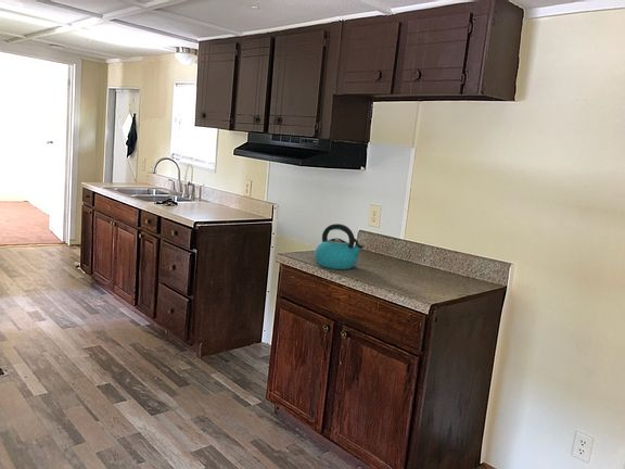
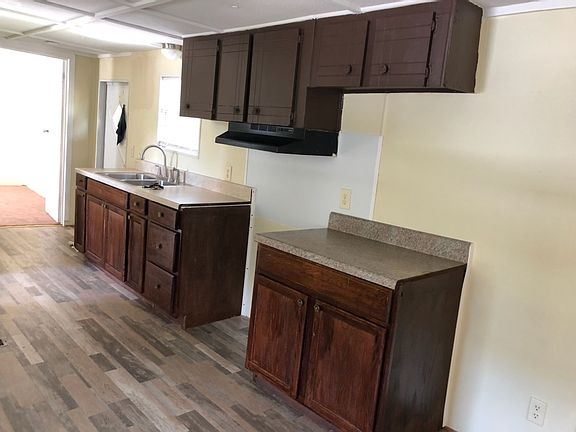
- kettle (340, 245)
